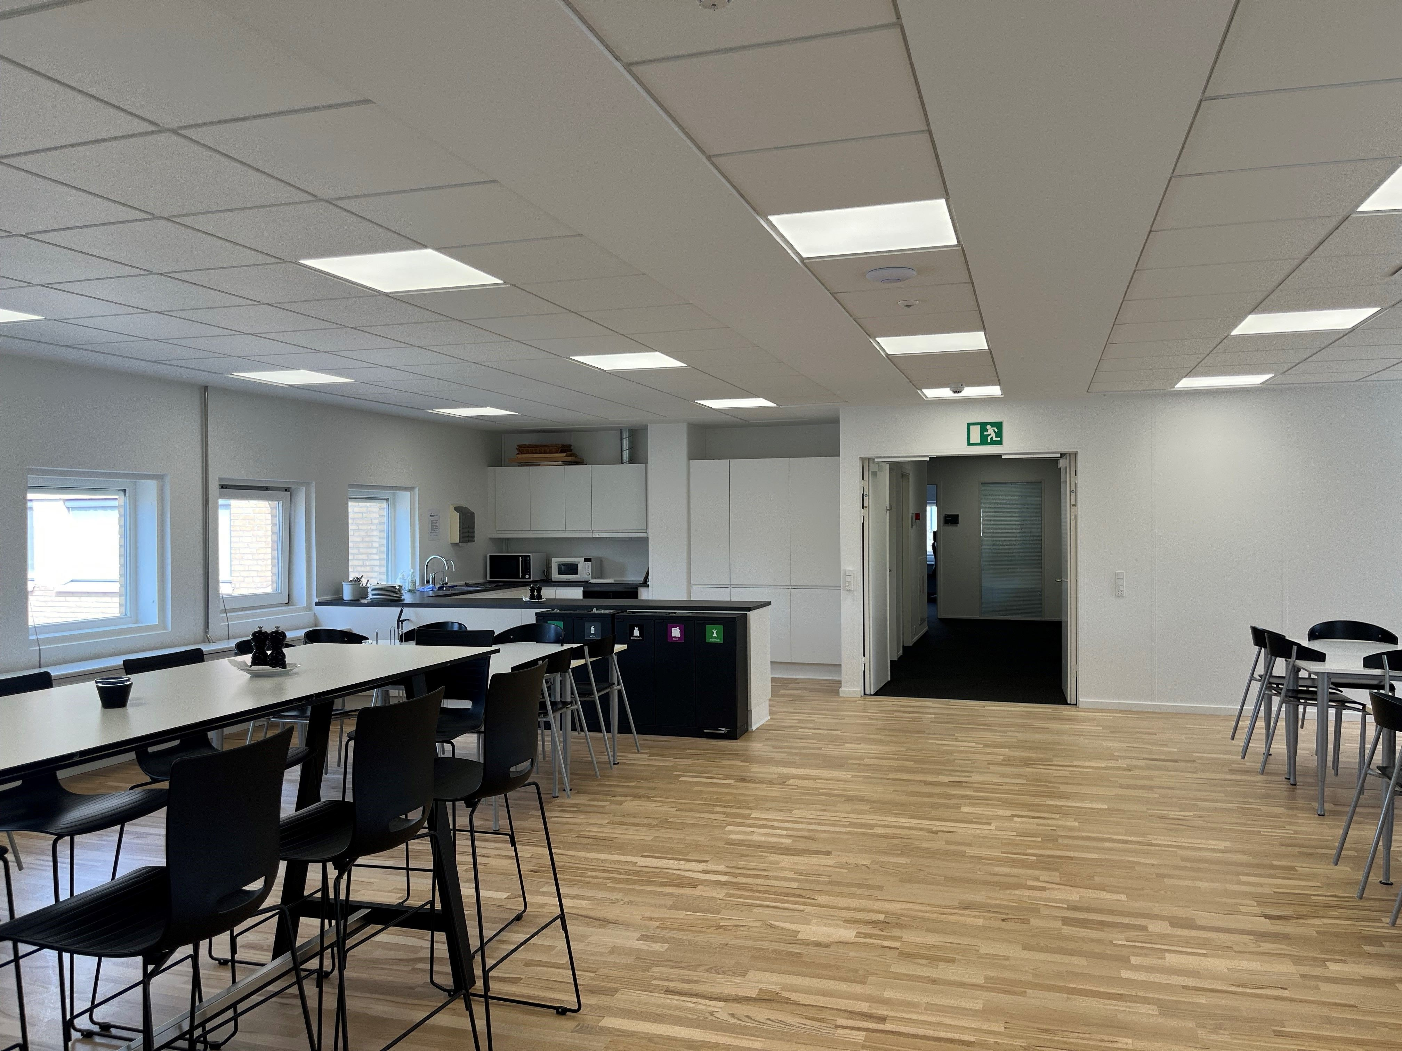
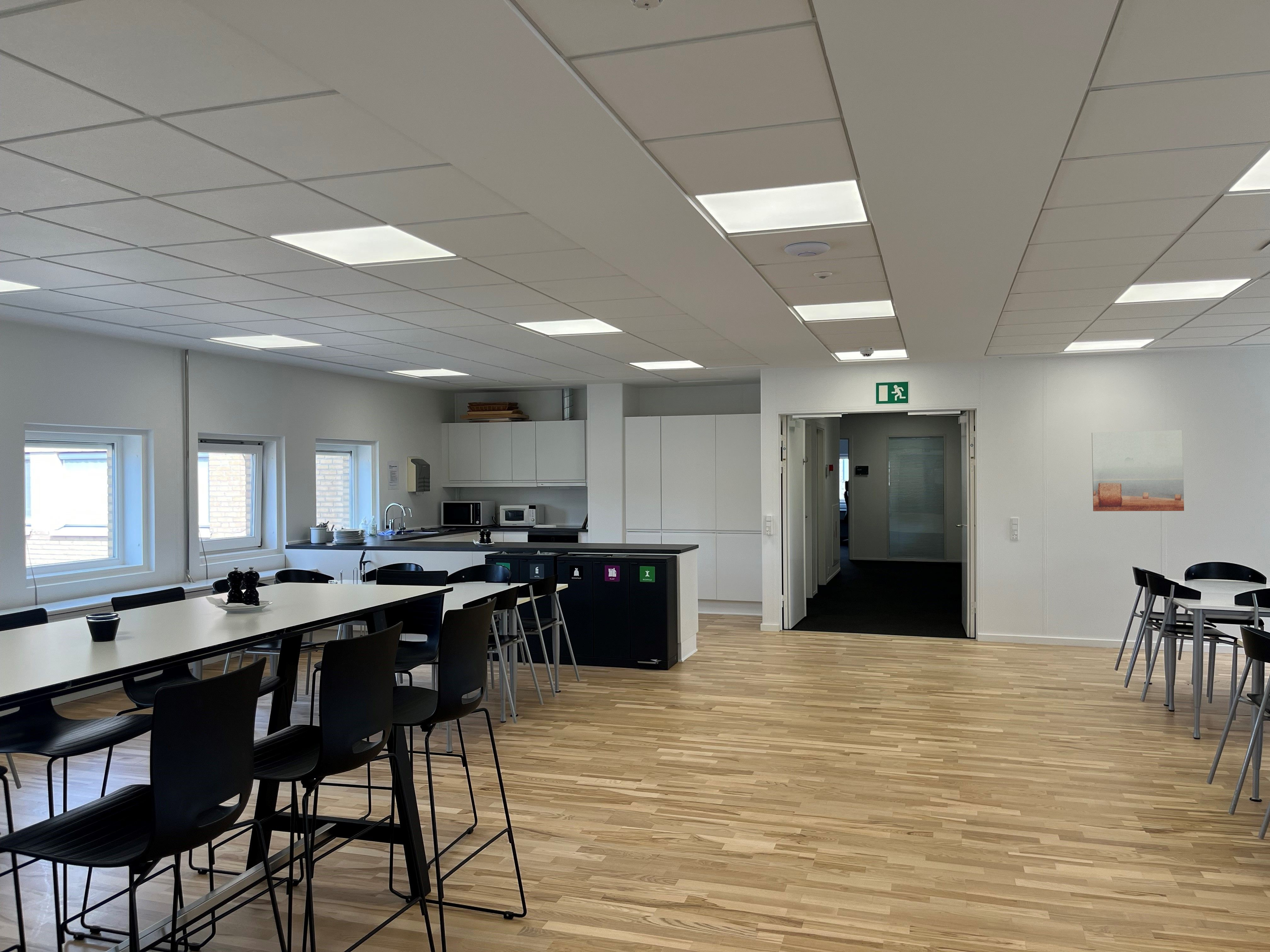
+ wall art (1137, 471)
